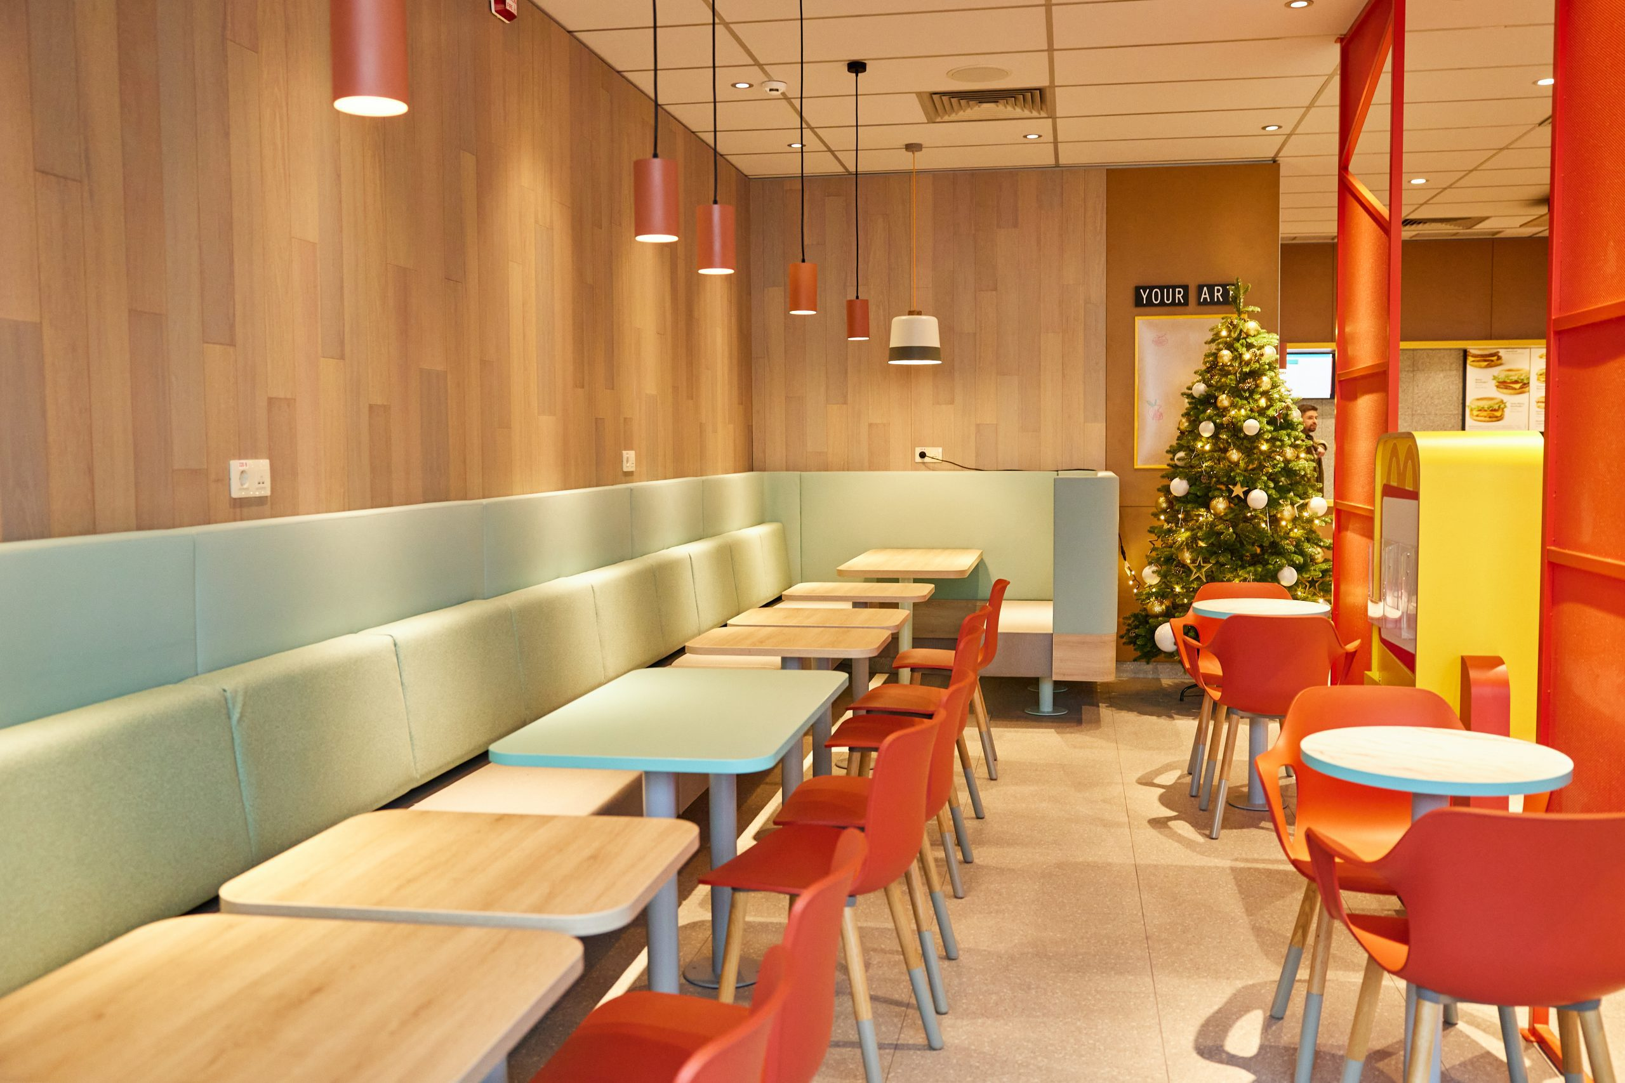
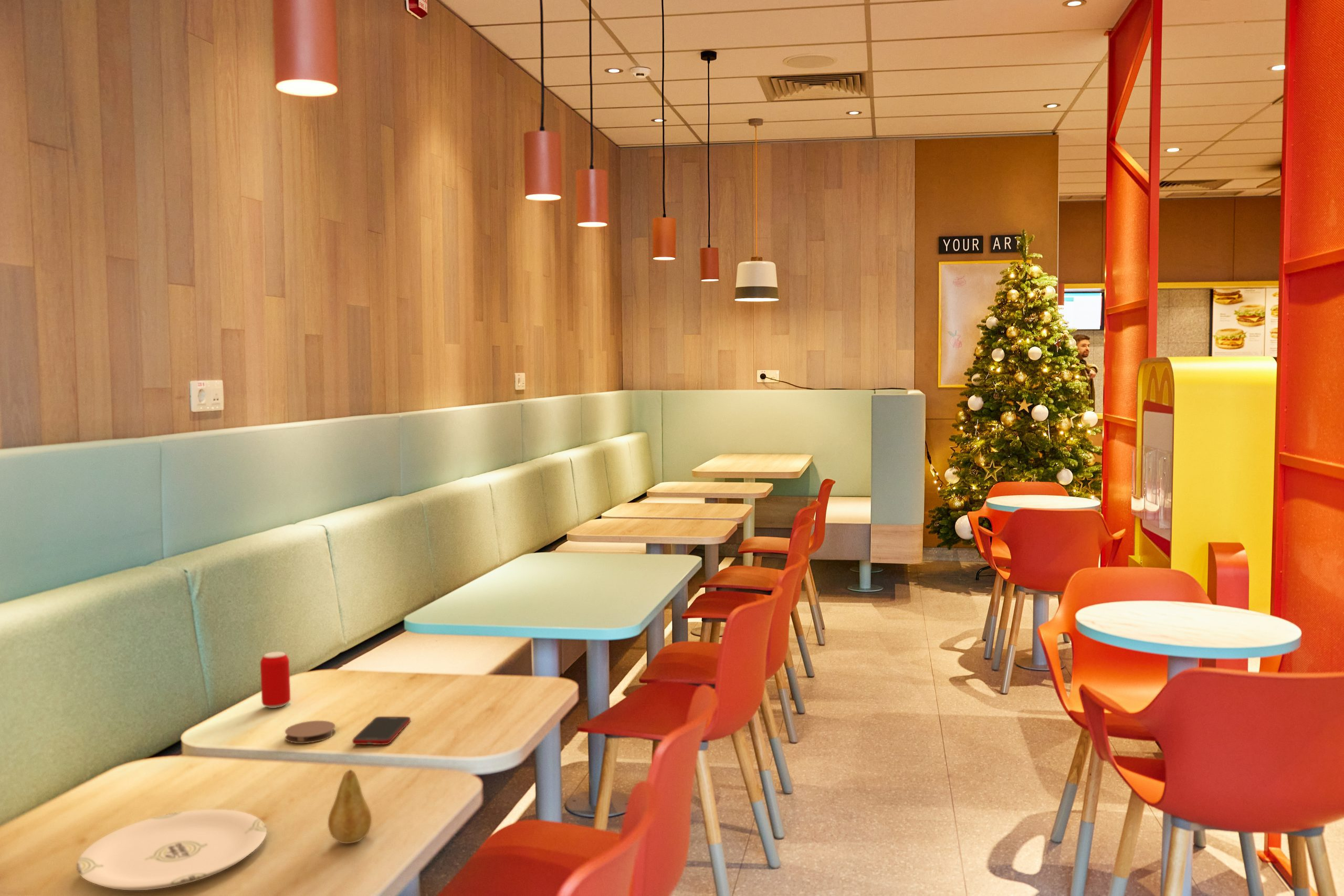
+ cell phone (382, 730)
+ beverage can (275, 679)
+ coaster (310, 731)
+ fruit (349, 803)
+ plate (175, 851)
